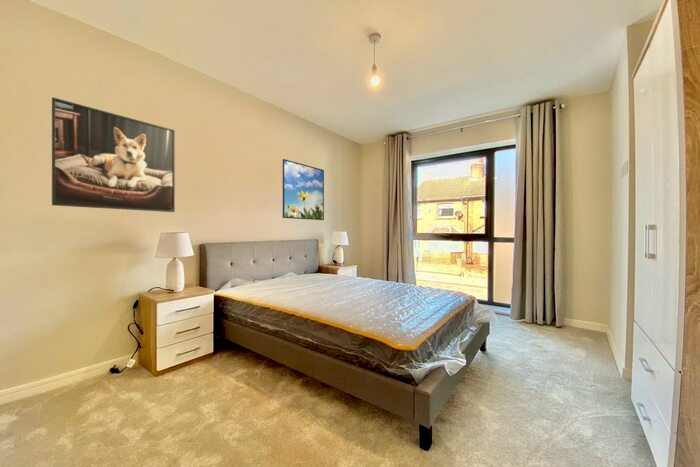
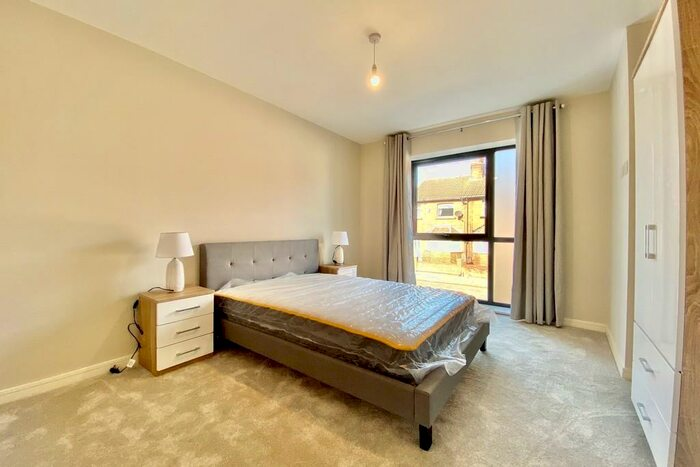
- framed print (121, 162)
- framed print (304, 192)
